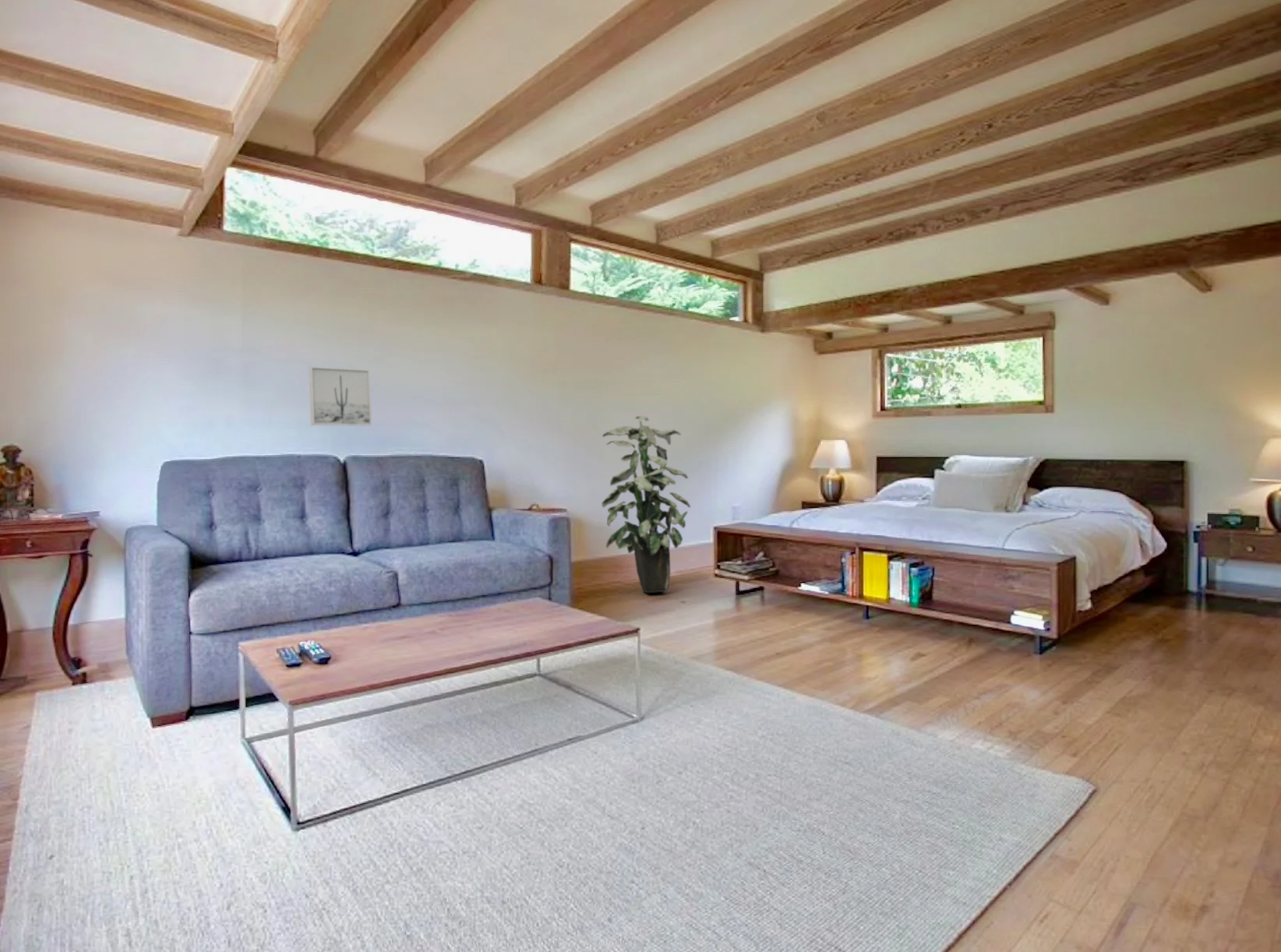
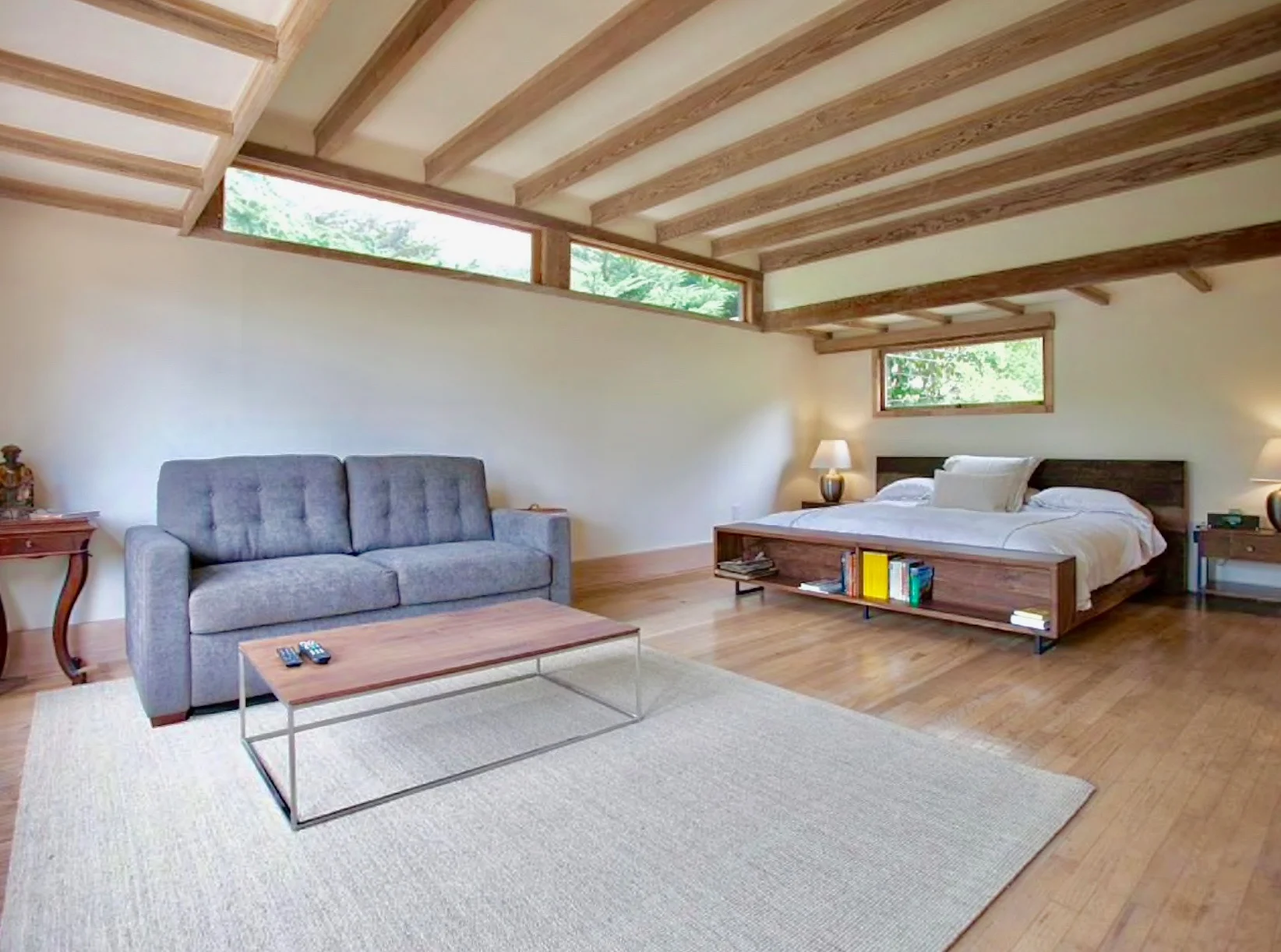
- wall art (341, 397)
- indoor plant (644, 504)
